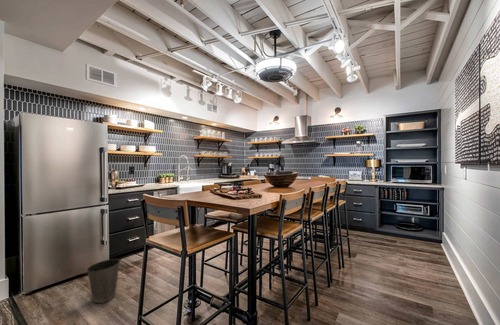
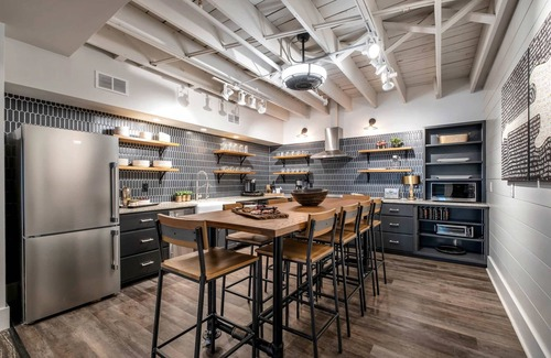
- waste basket (104, 281)
